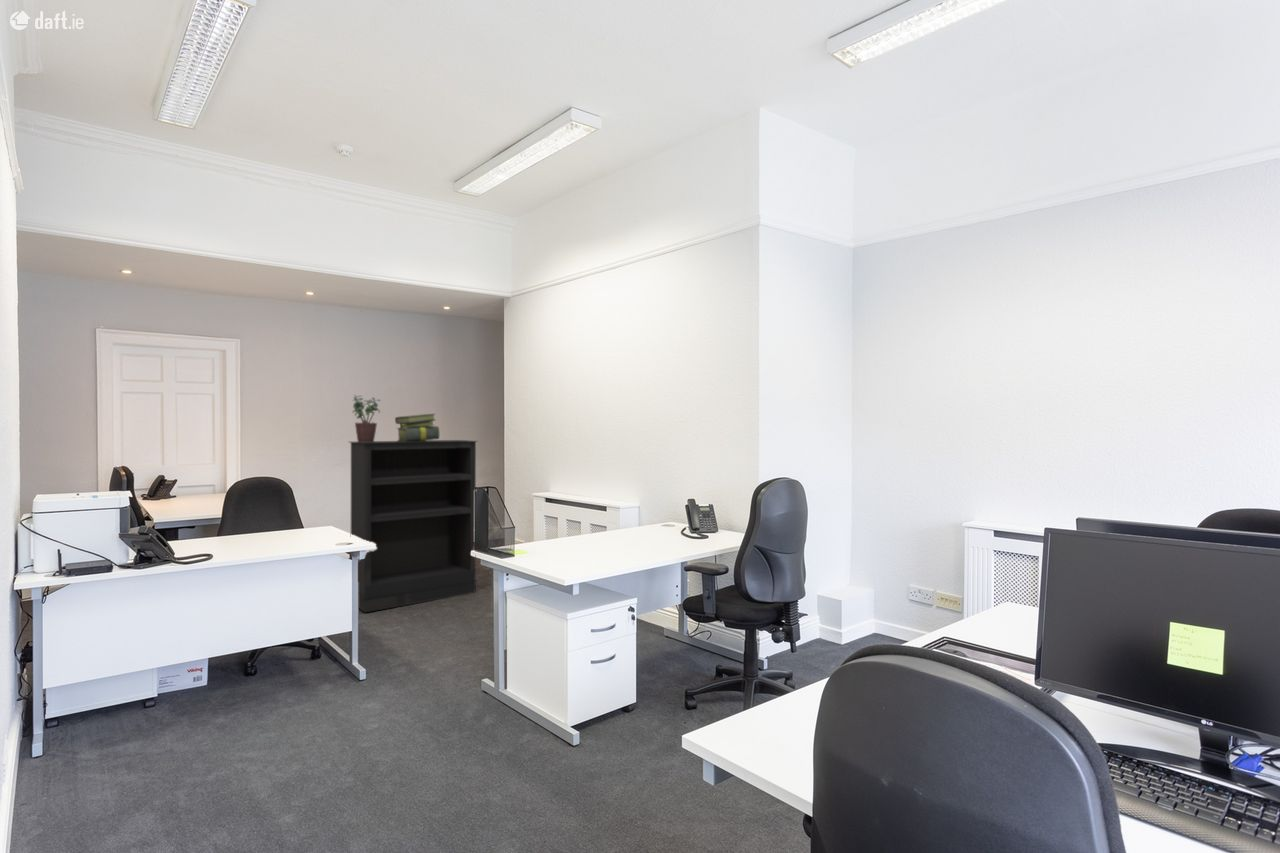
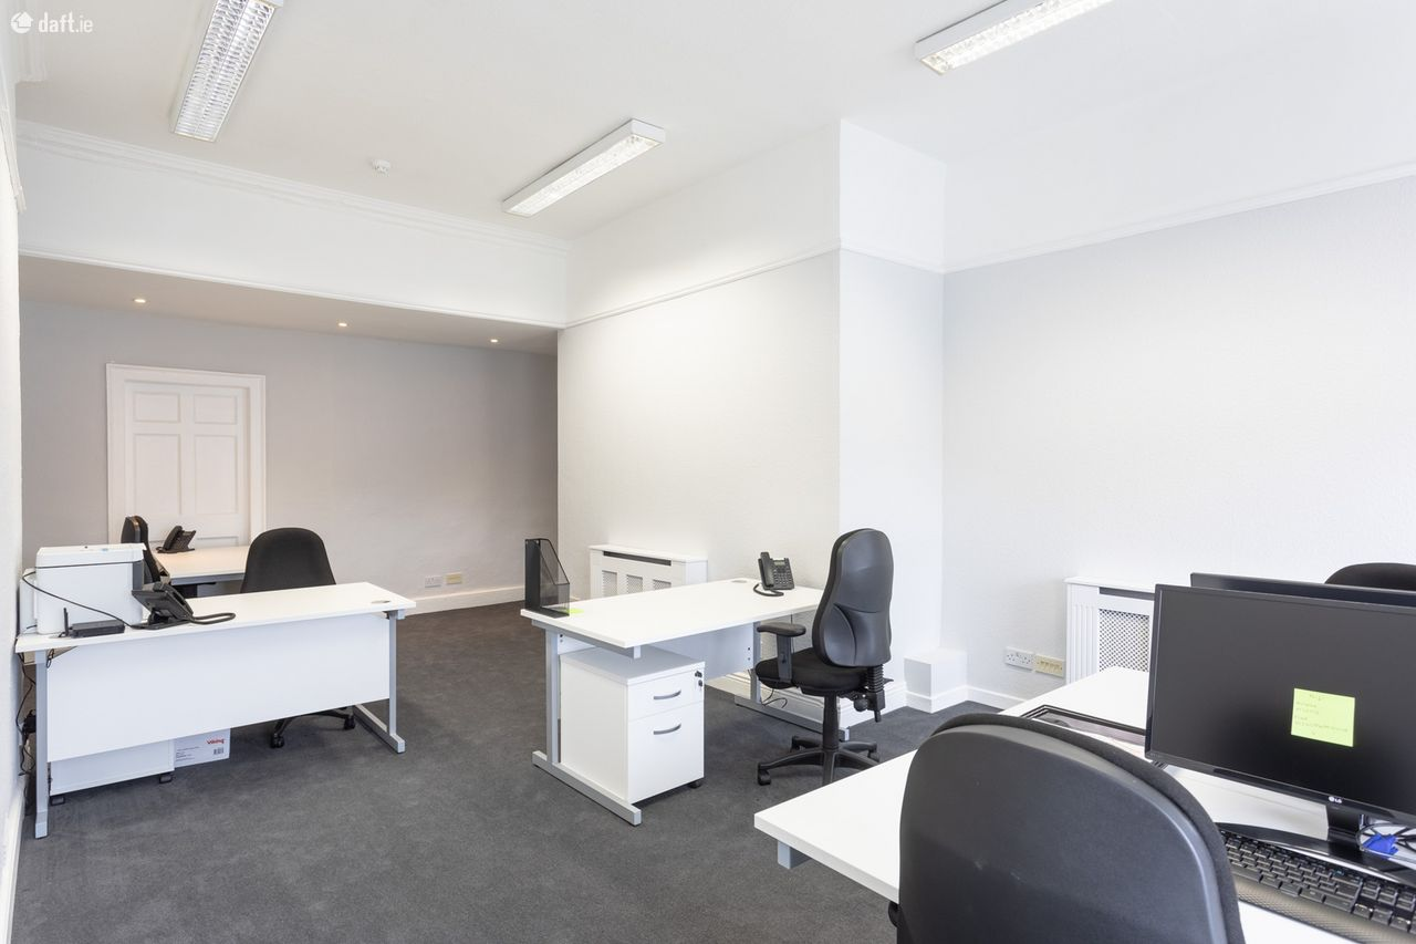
- stack of books (417, 427)
- bookshelf (414, 519)
- potted plant (367, 417)
